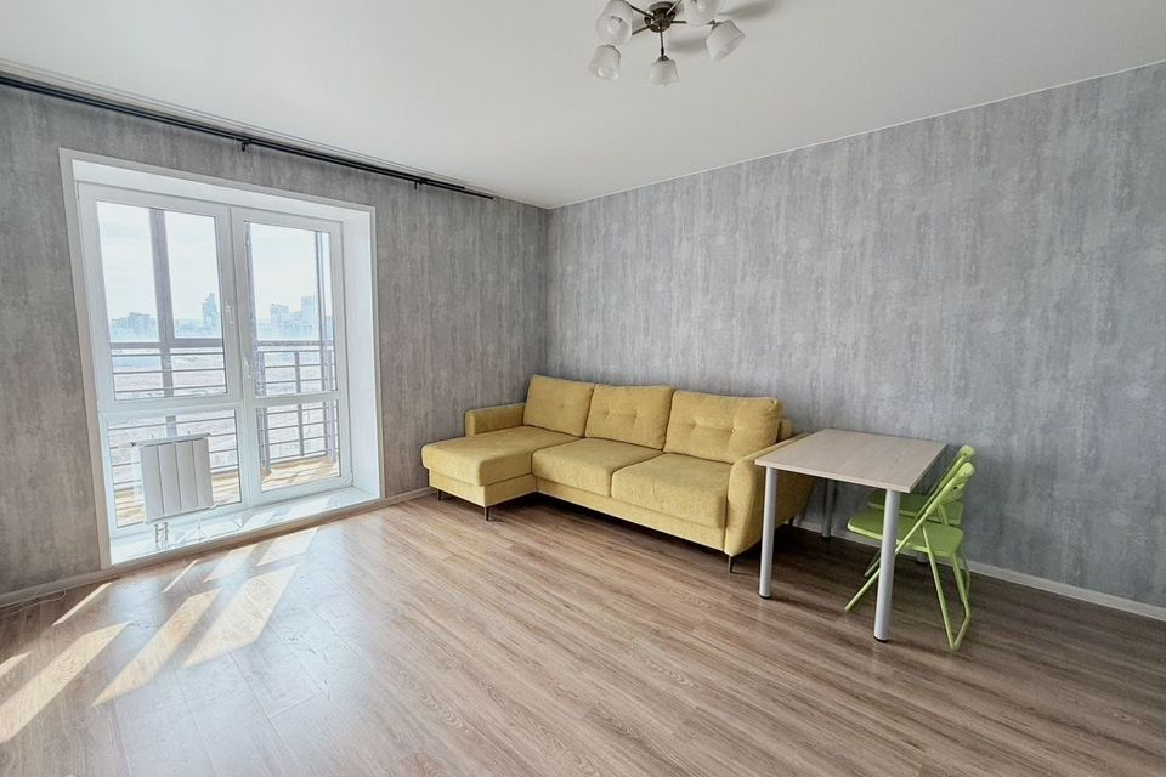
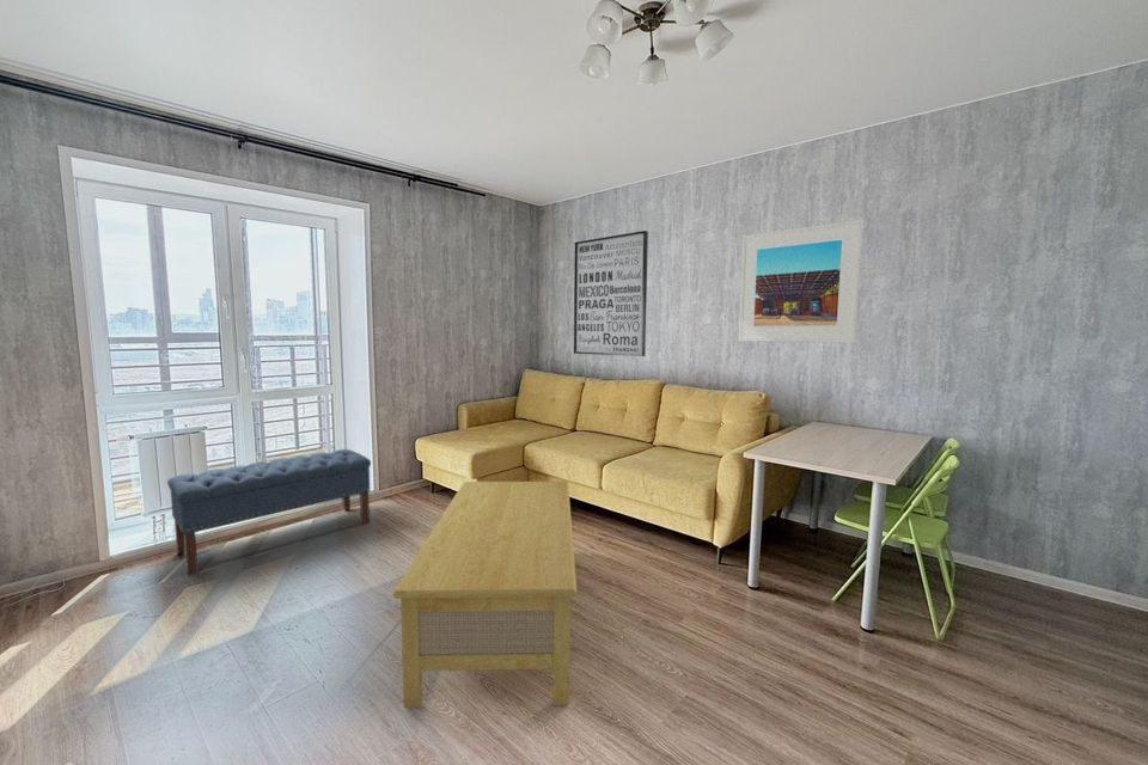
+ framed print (795, 286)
+ wall art (607, 296)
+ bench (279, 500)
+ coffee table (505, 565)
